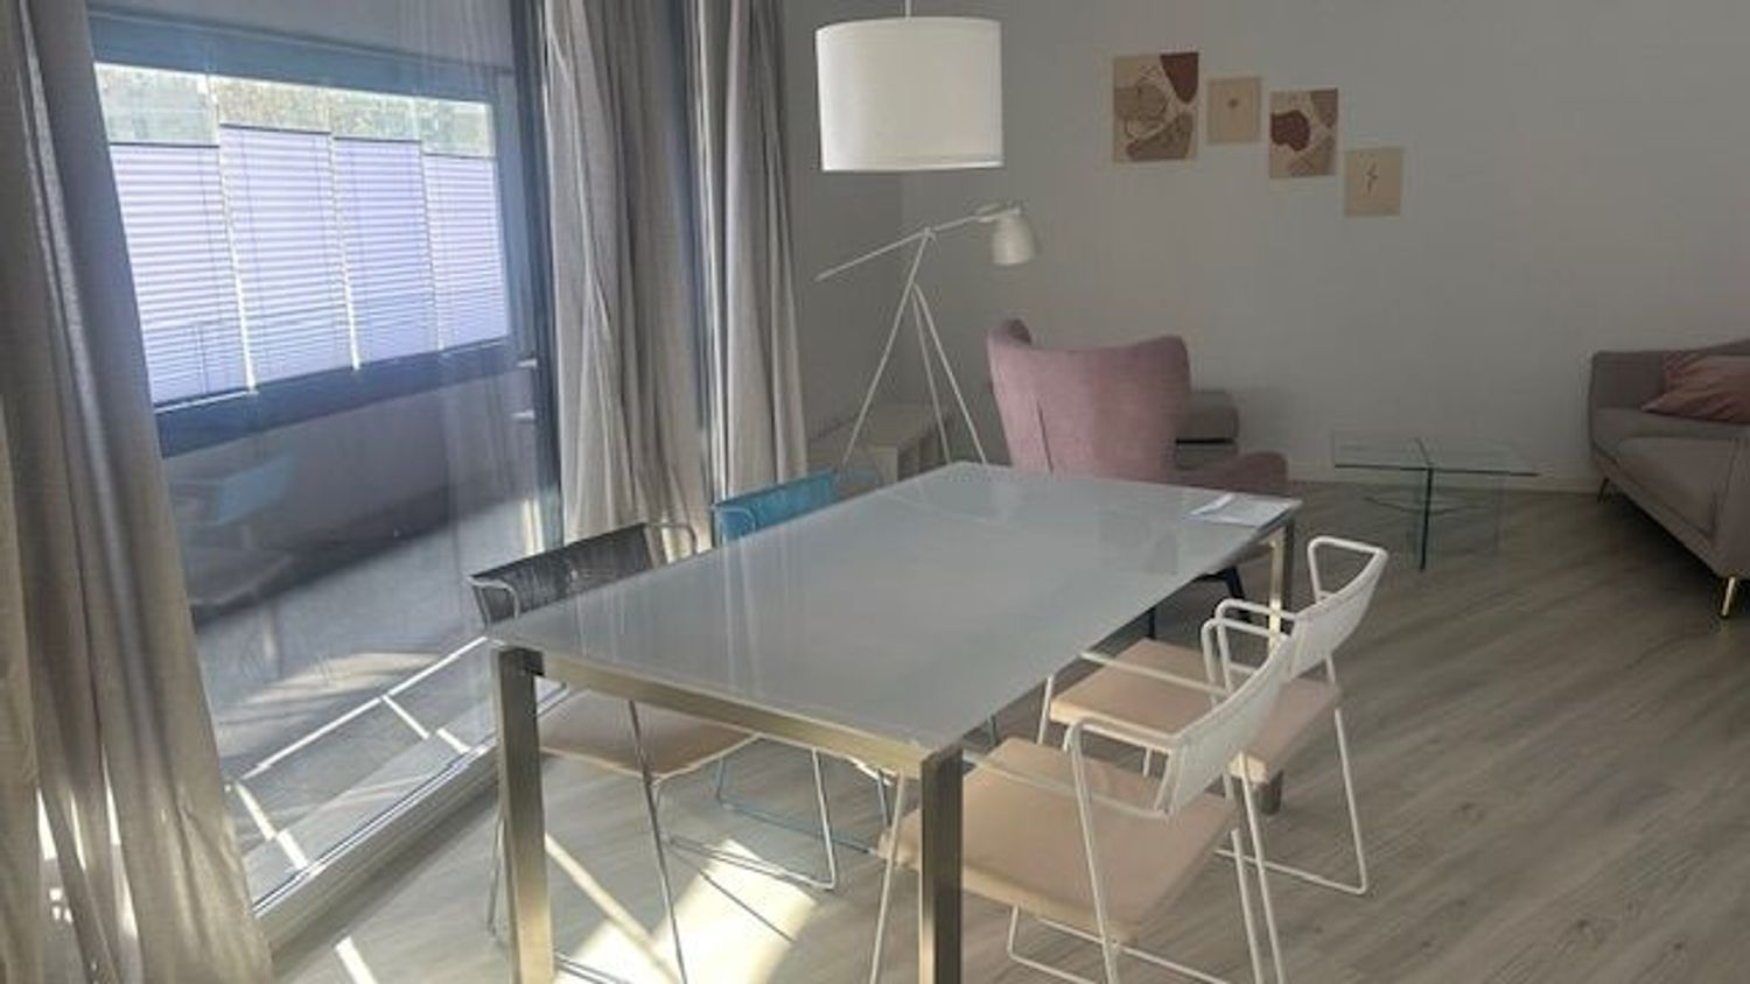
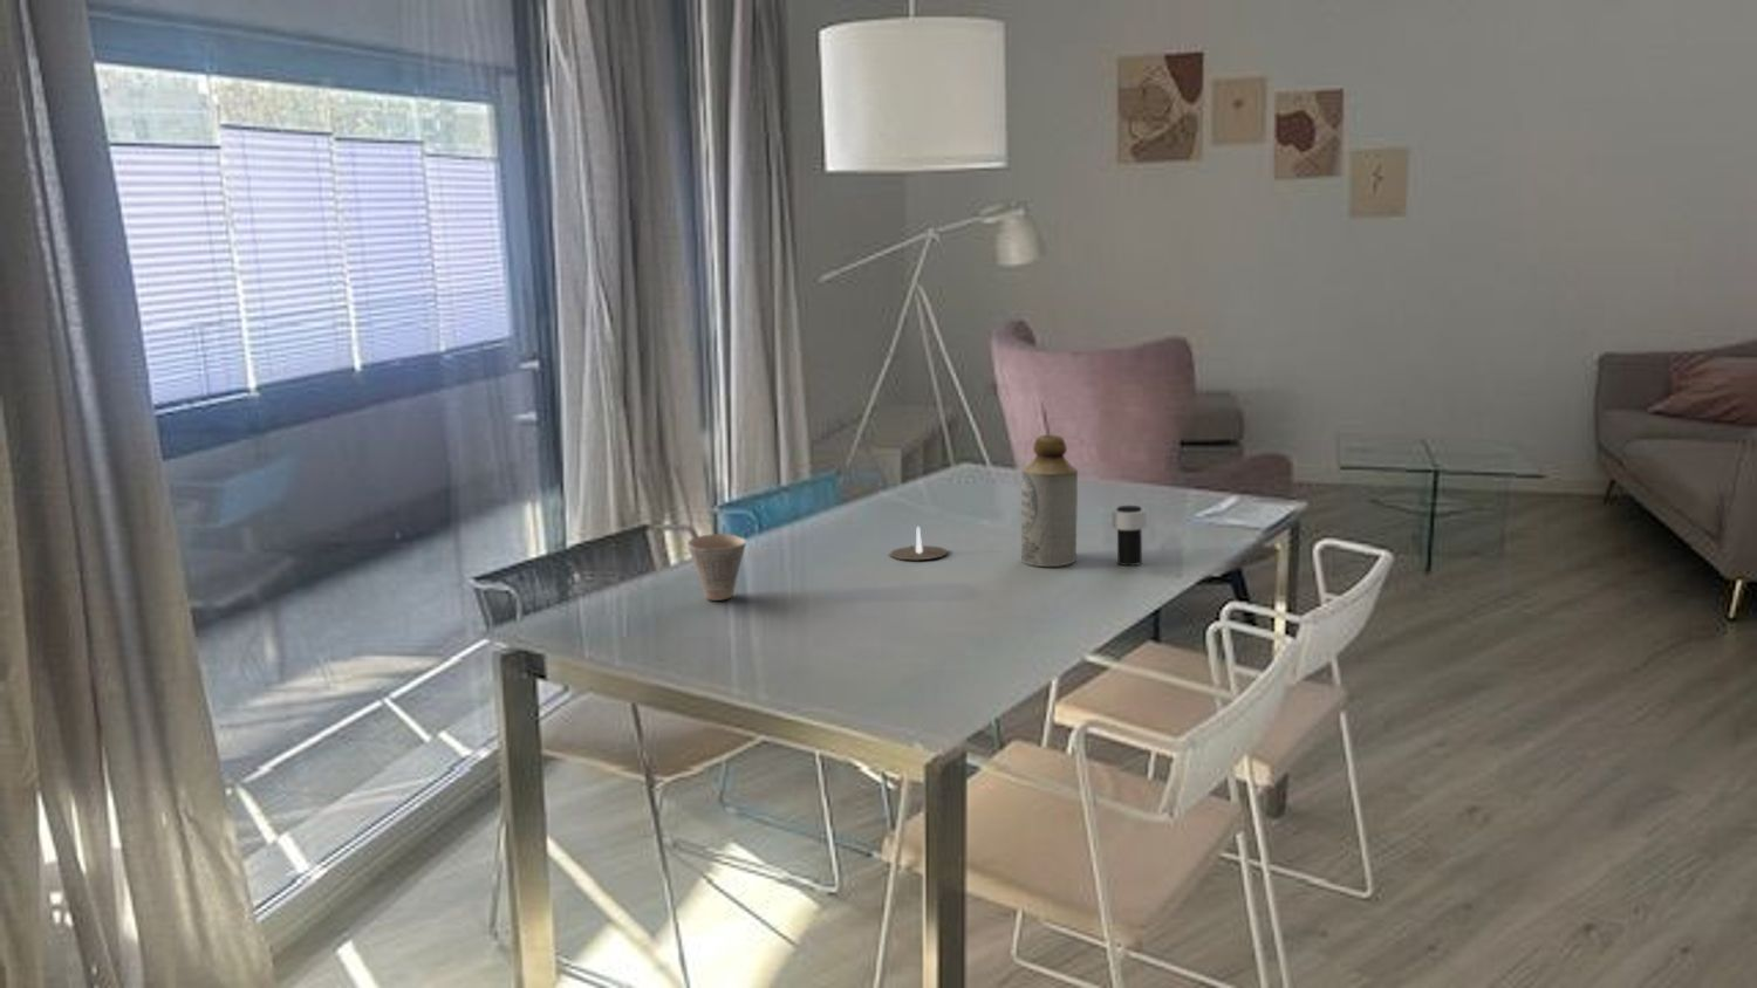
+ cup (718, 568)
+ candle (917, 538)
+ cup (1130, 534)
+ bottle (1049, 497)
